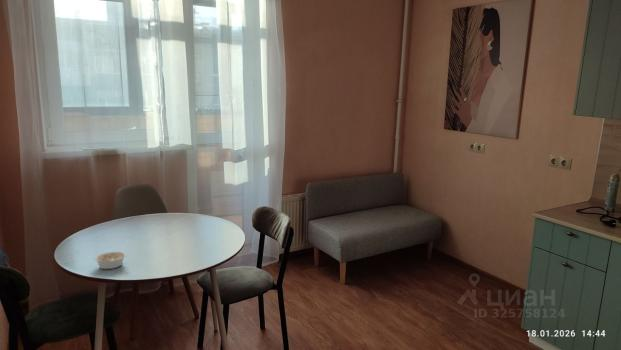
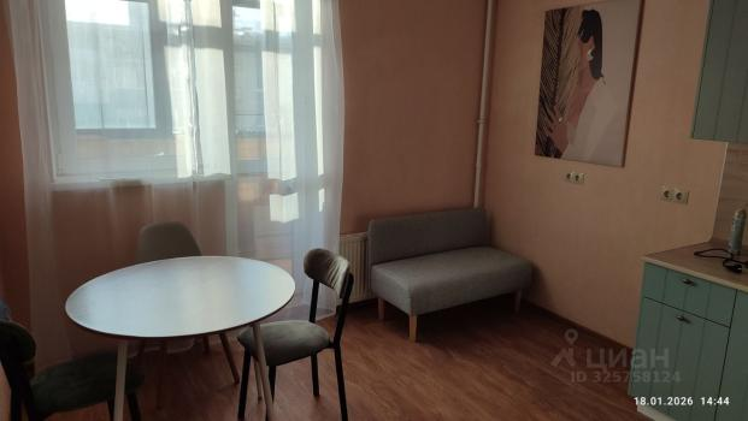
- legume (112, 259)
